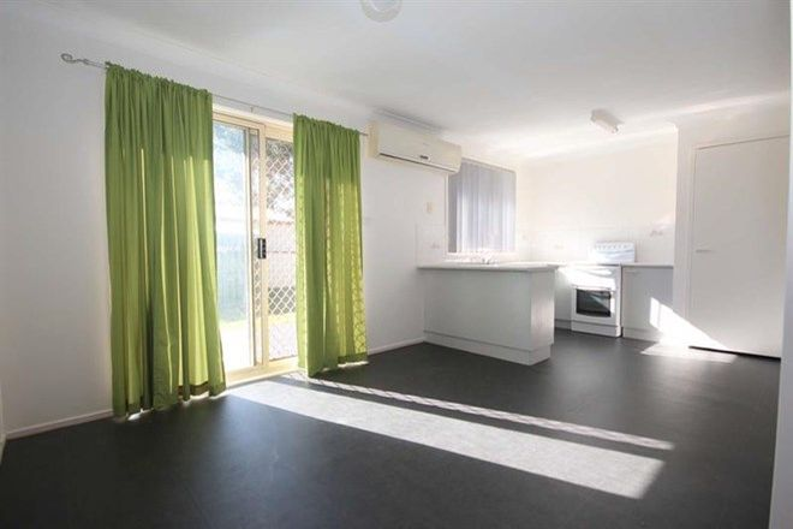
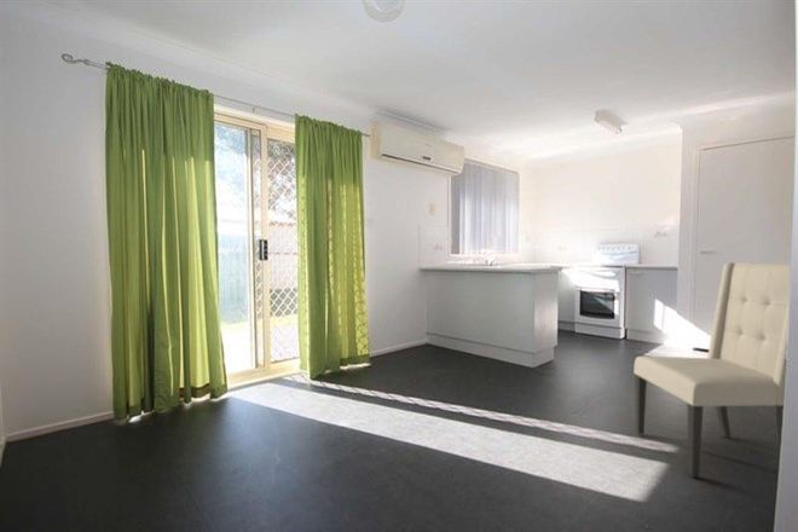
+ chair (713, 359)
